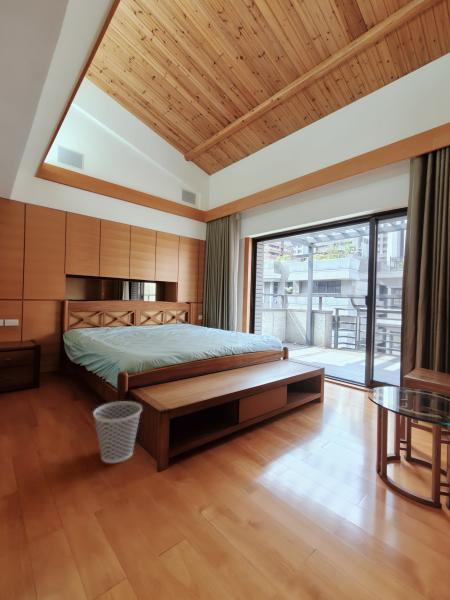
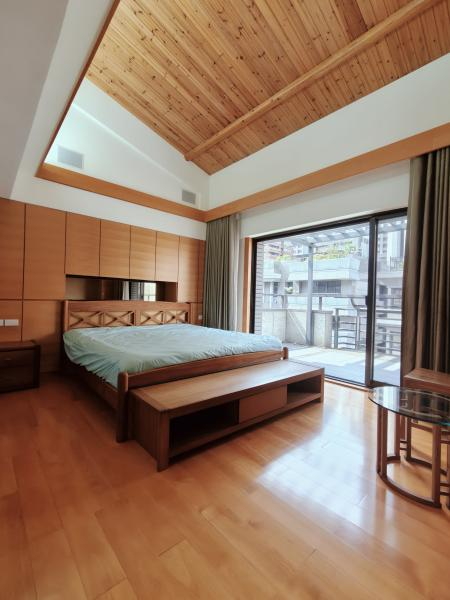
- wastebasket (117, 432)
